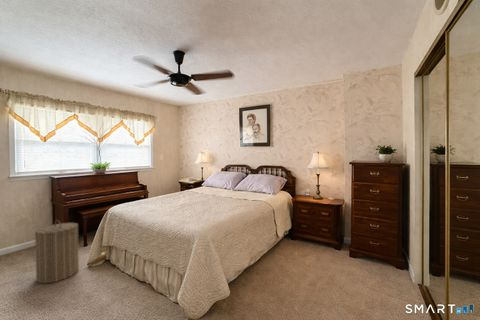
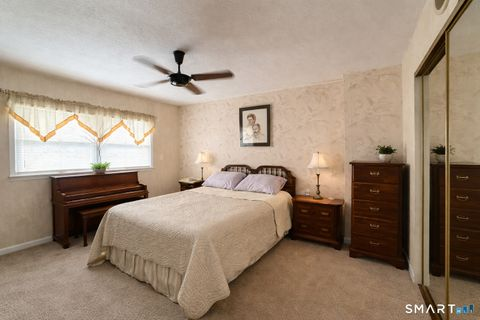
- laundry hamper (58, 247)
